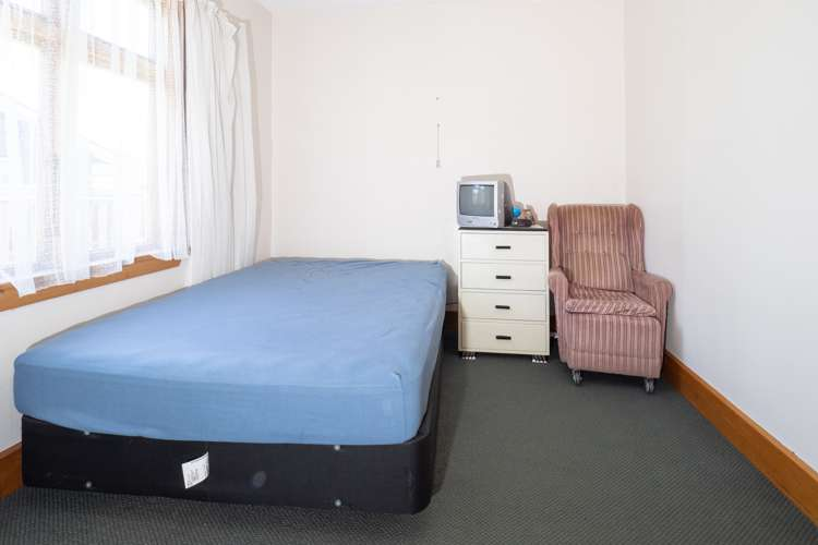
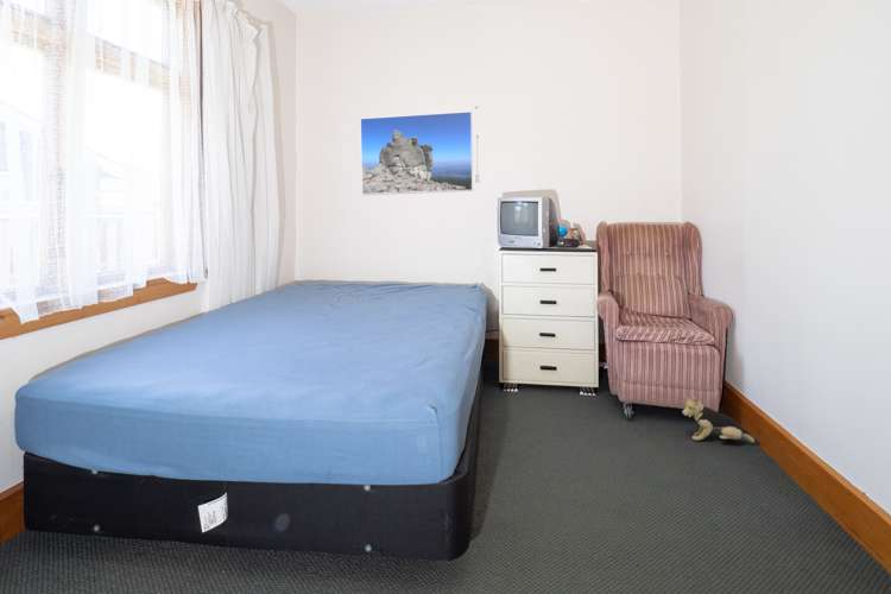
+ plush toy (719, 418)
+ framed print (416, 153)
